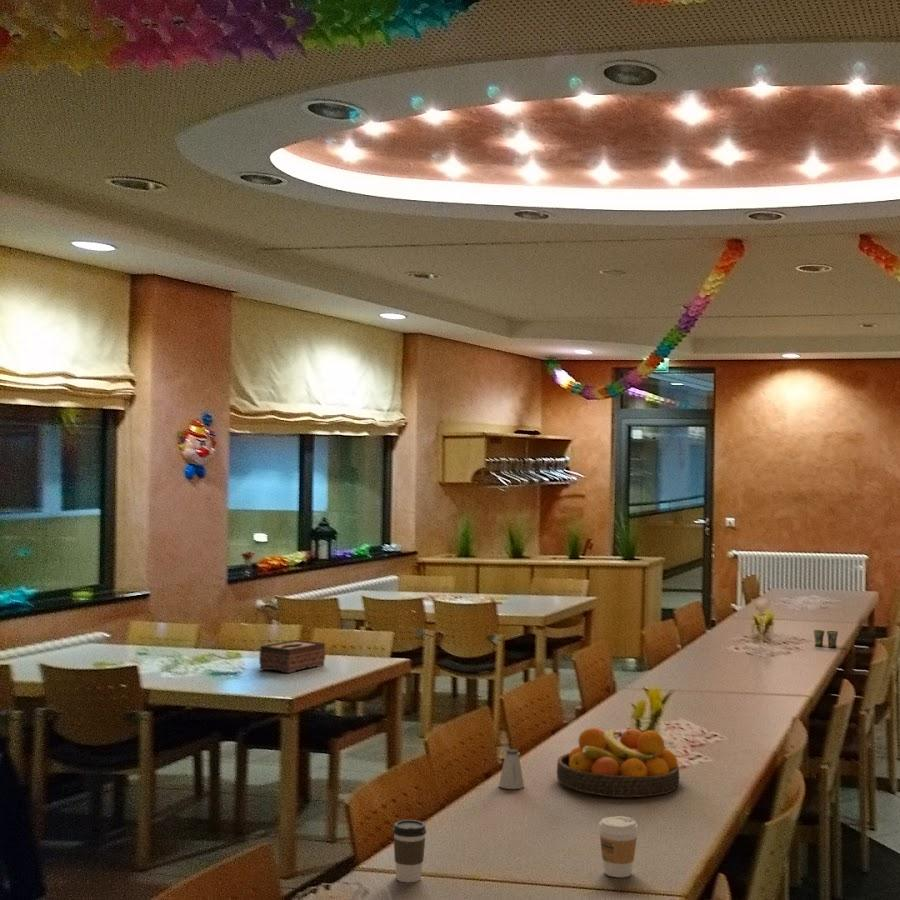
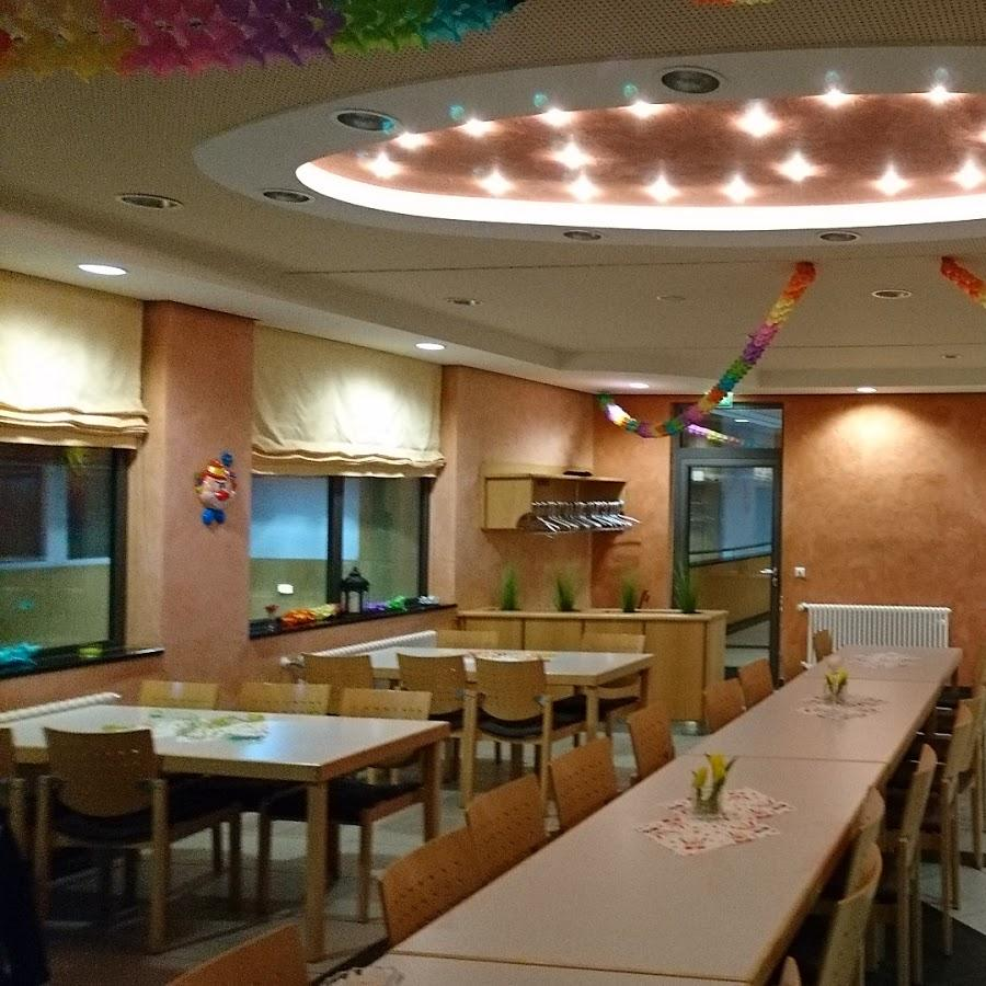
- saltshaker (511, 768)
- coffee cup (618, 846)
- fruit bowl (618, 754)
- cup (828, 638)
- tissue box (292, 655)
- coffee cup (409, 851)
